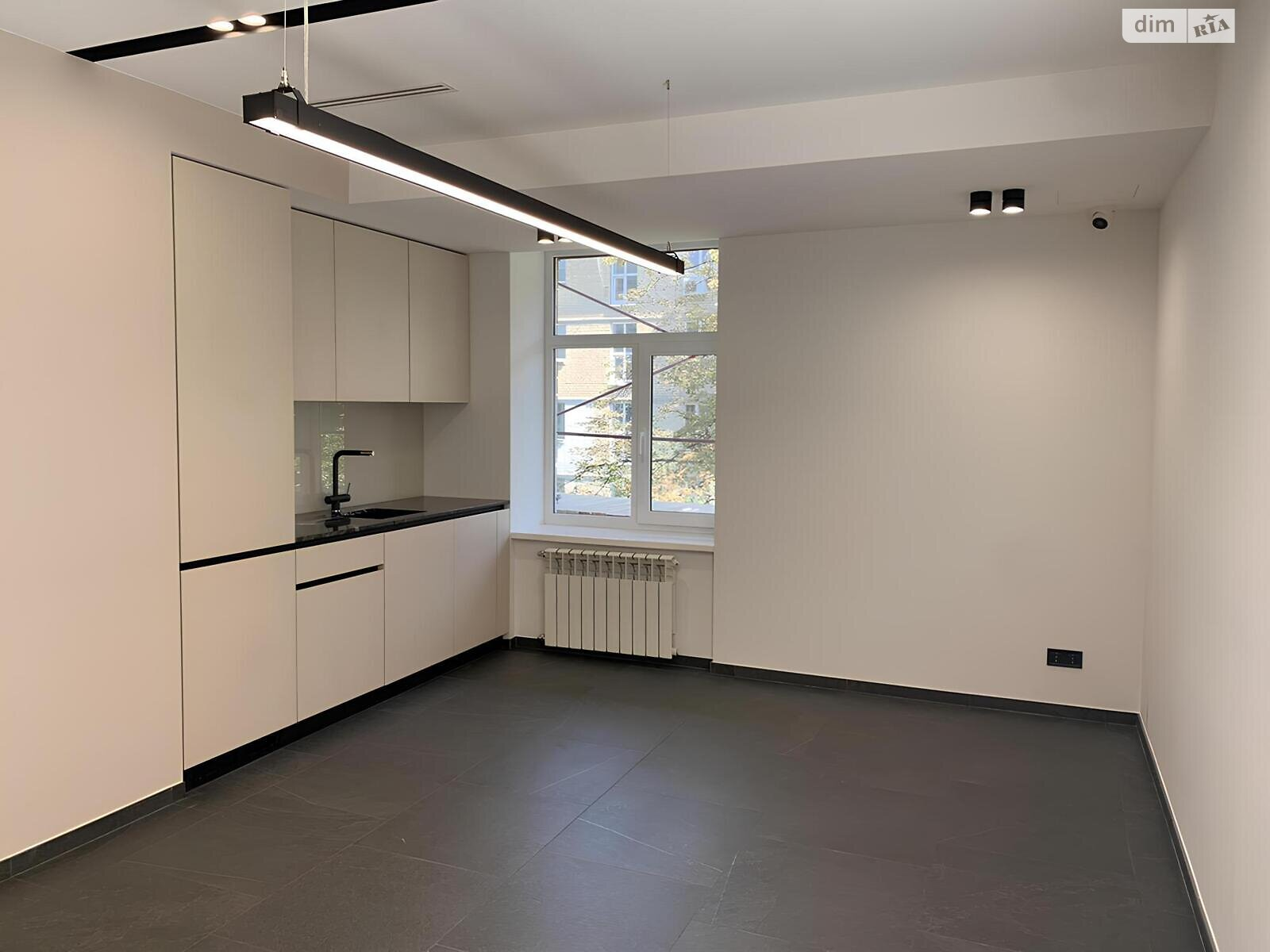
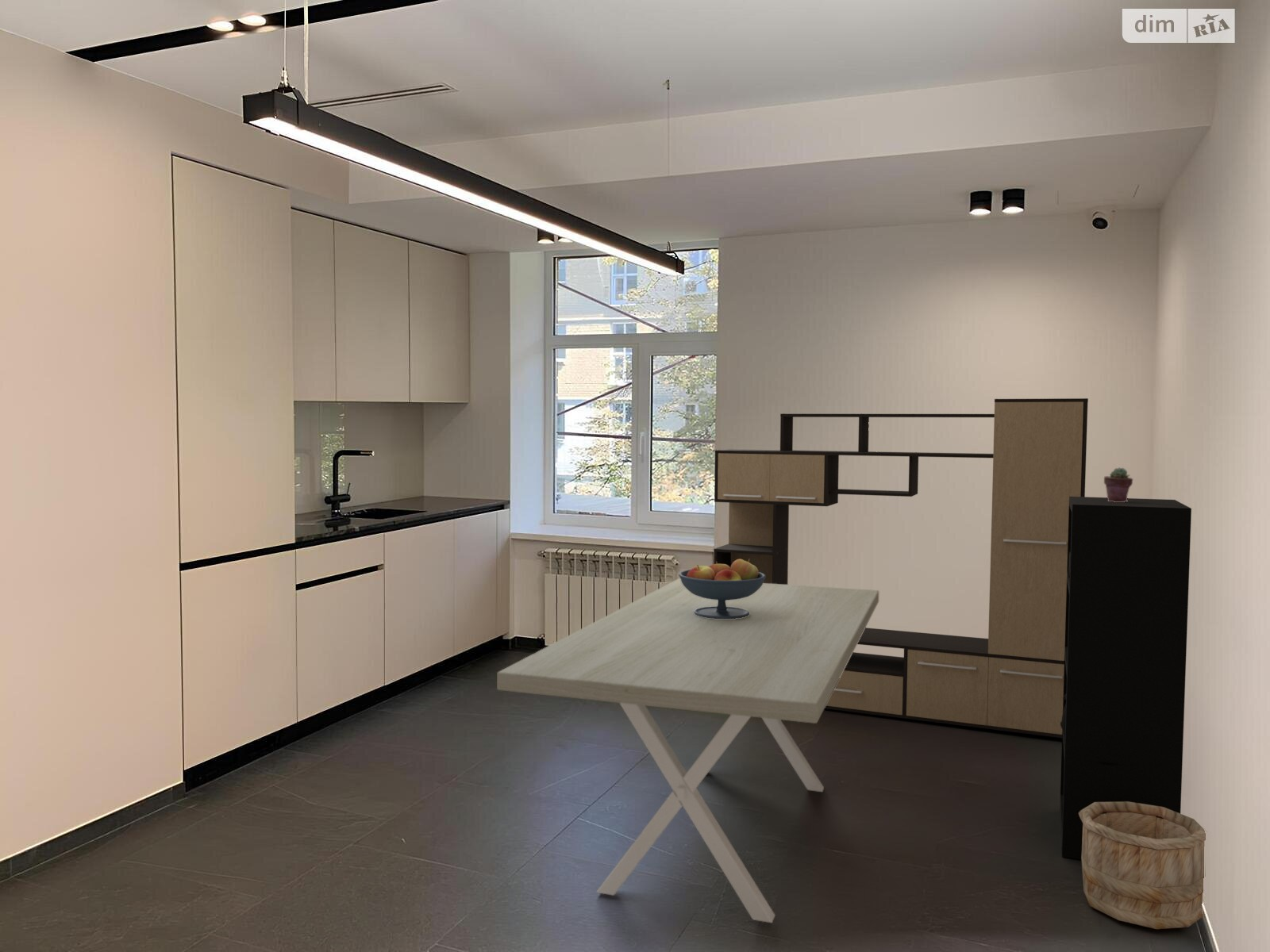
+ shelving unit (1118, 672)
+ media console (884, 495)
+ wooden bucket (1140, 862)
+ dining table (726, 729)
+ potted succulent (1118, 483)
+ fruit bowl (722, 586)
